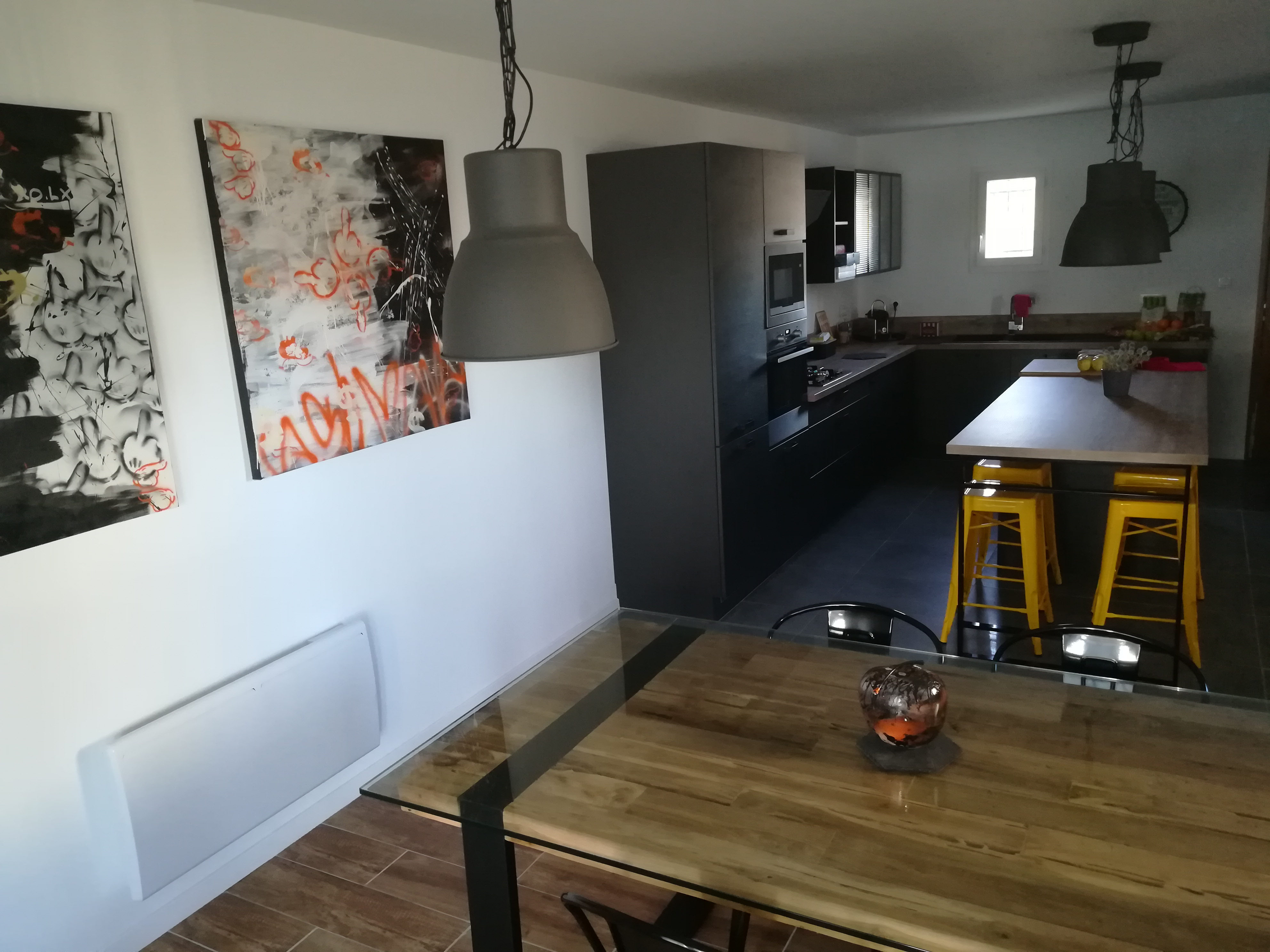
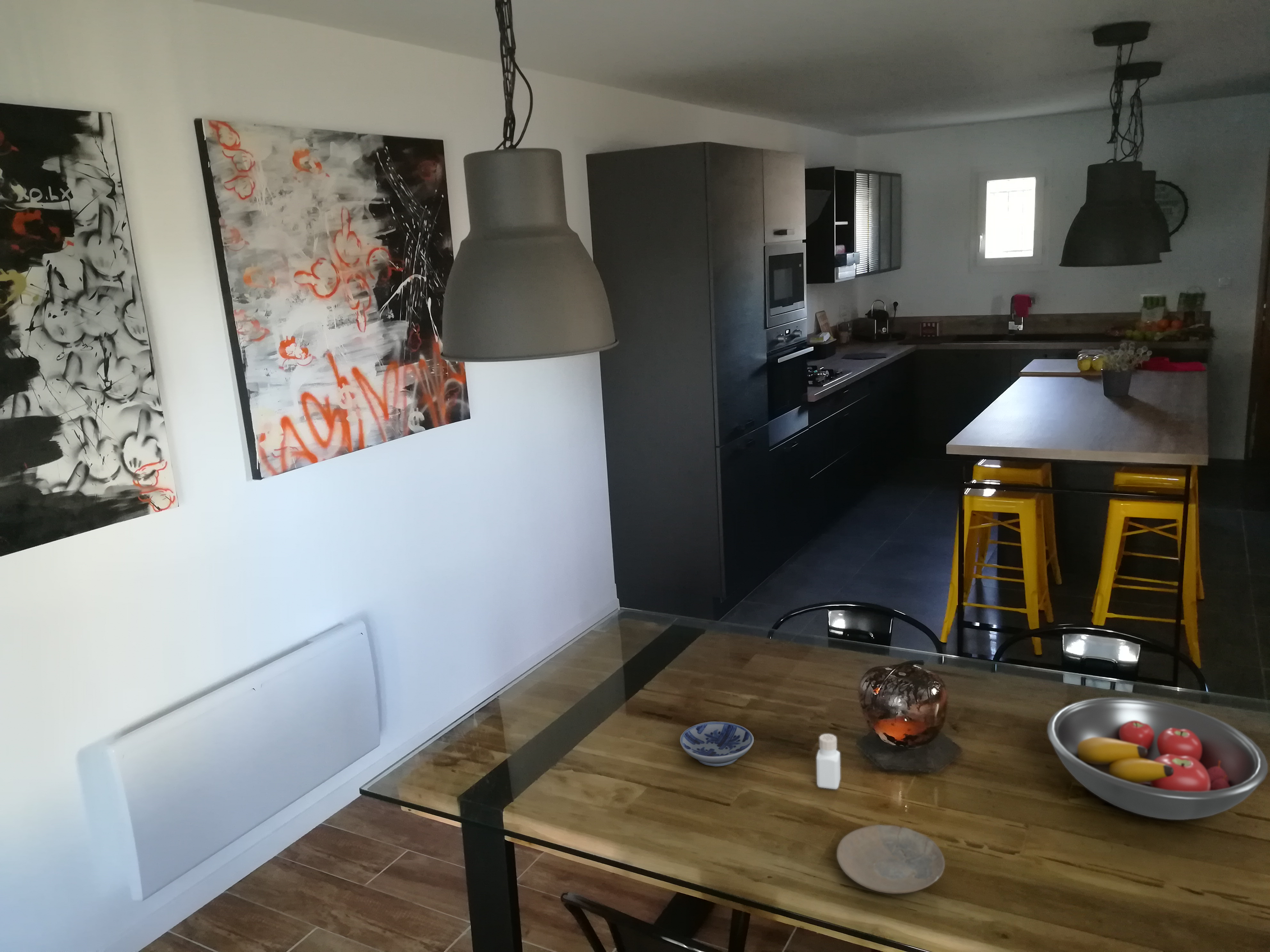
+ bowl (717, 746)
+ pepper shaker (828, 761)
+ plate (890, 863)
+ fruit bowl (1151, 760)
